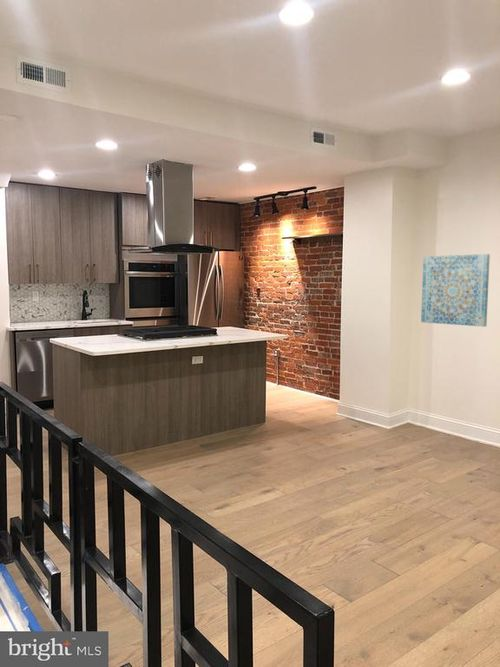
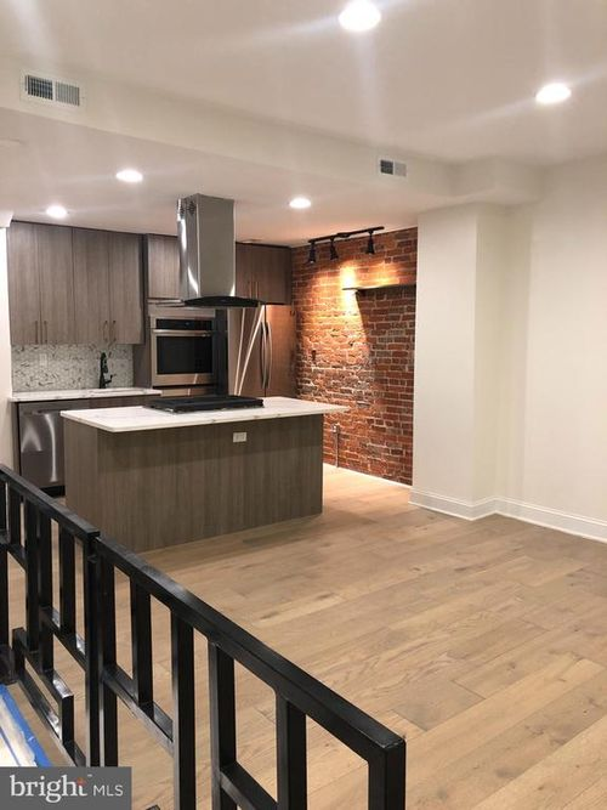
- wall art (453, 290)
